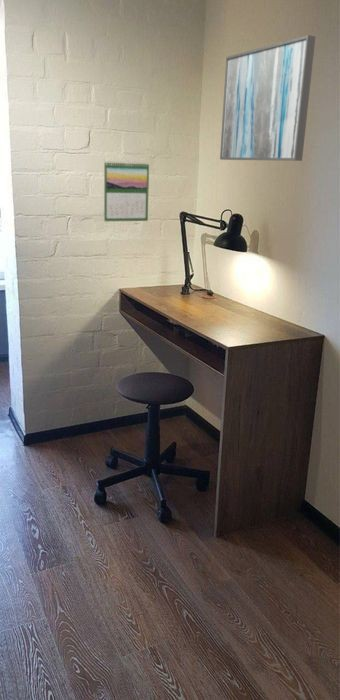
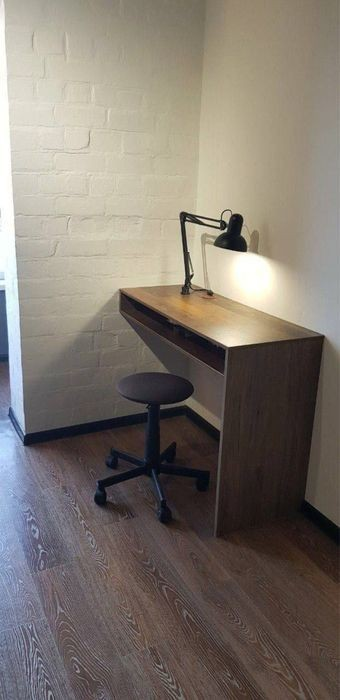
- calendar (126, 191)
- wall art (261, 105)
